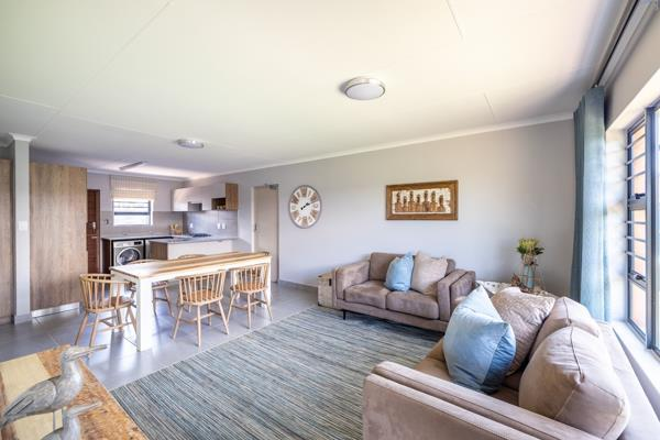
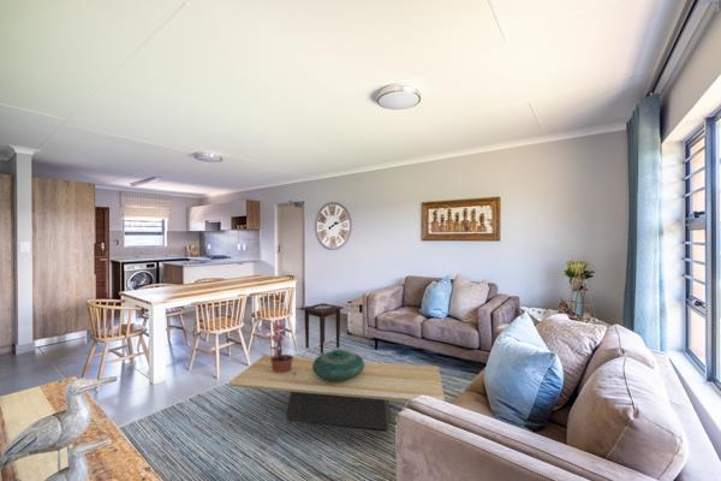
+ potted plant (281, 349)
+ coffee table (339, 394)
+ decorative bowl (338, 362)
+ side table (322, 326)
